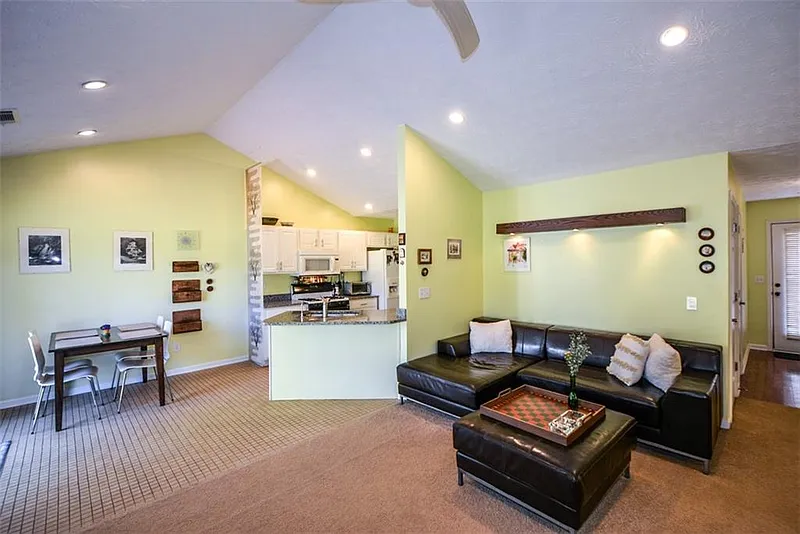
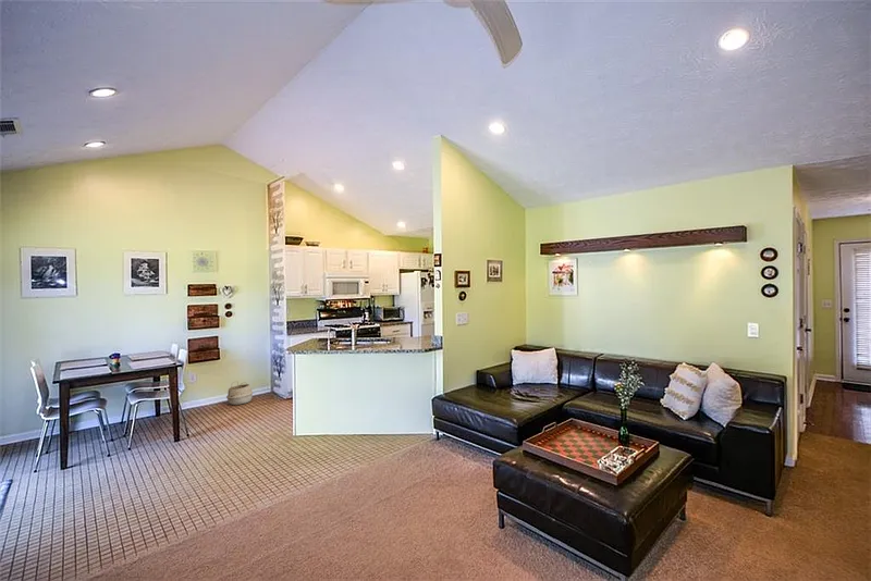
+ woven basket (238, 391)
